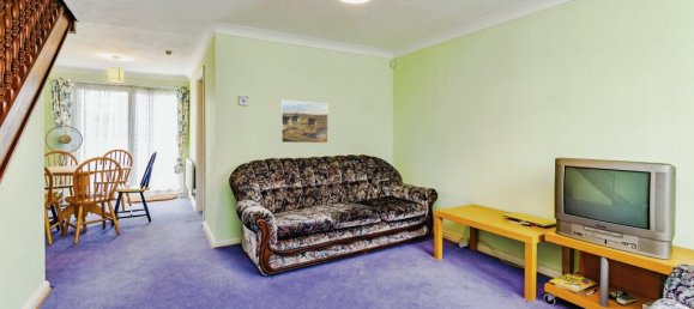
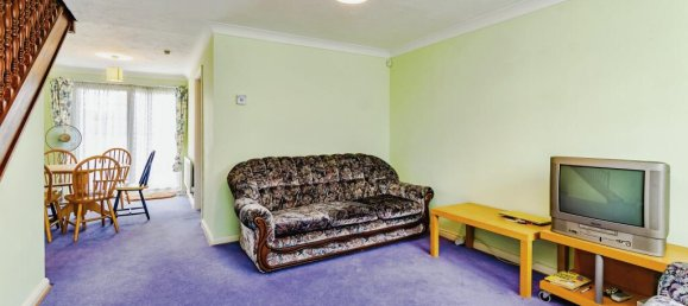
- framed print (304, 122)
